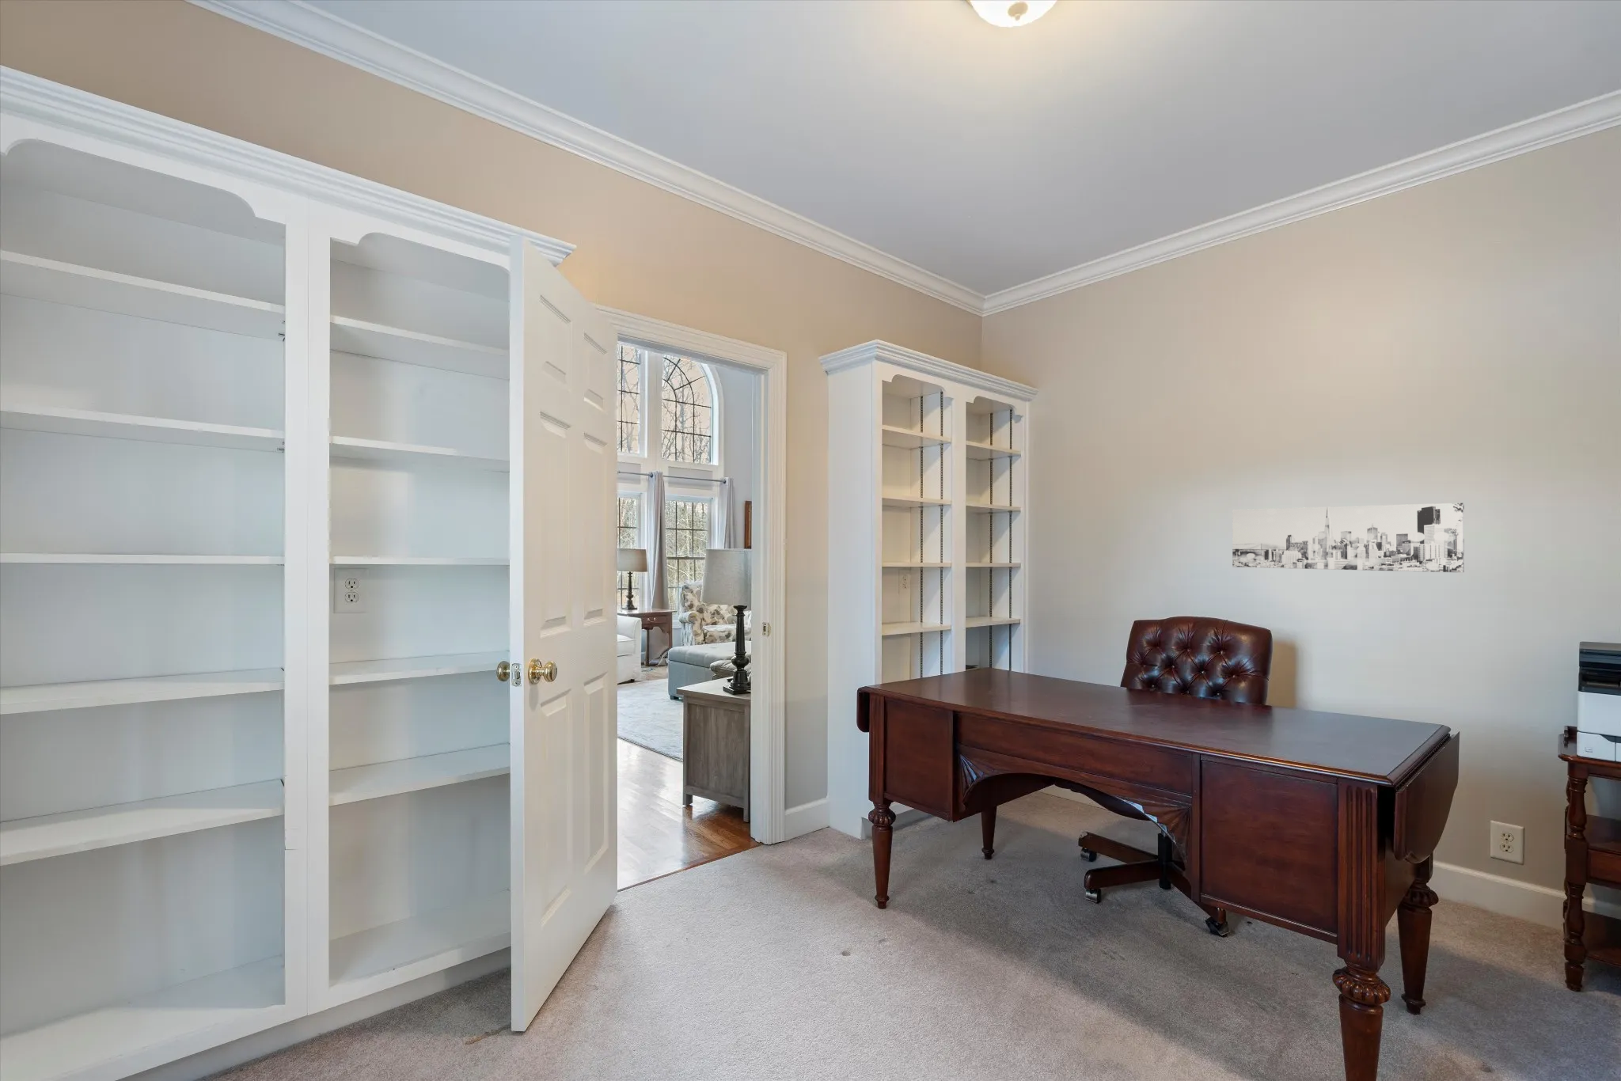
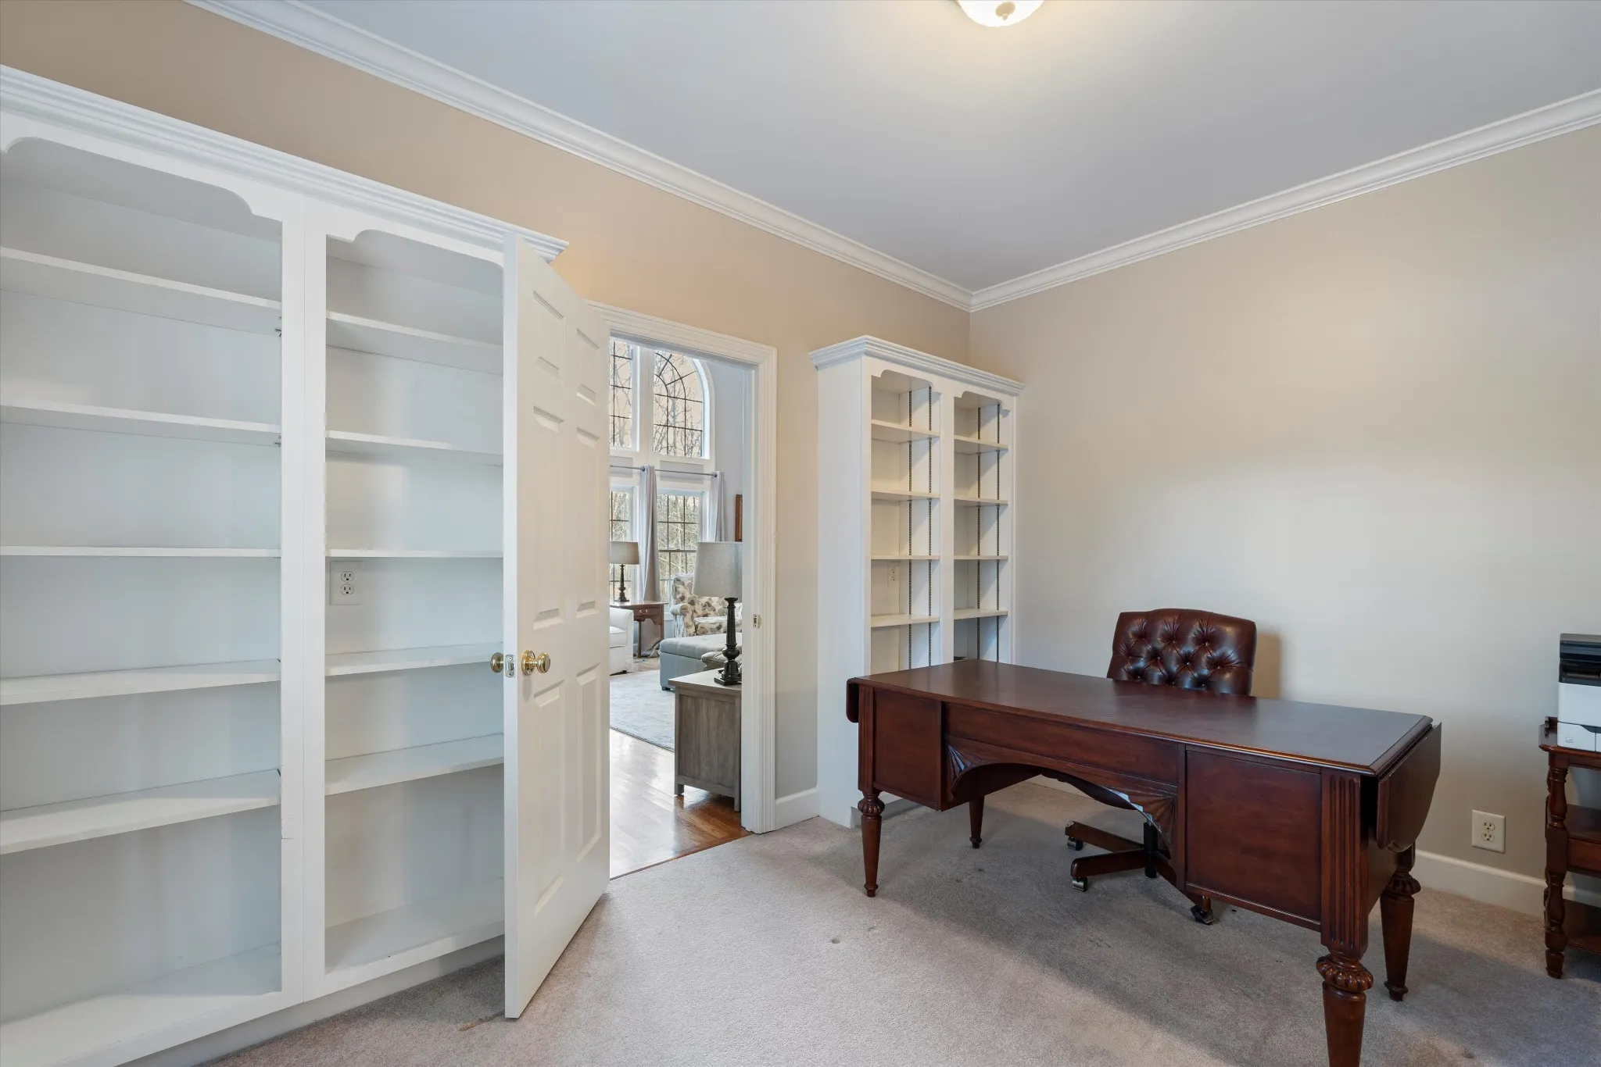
- wall art (1336, 537)
